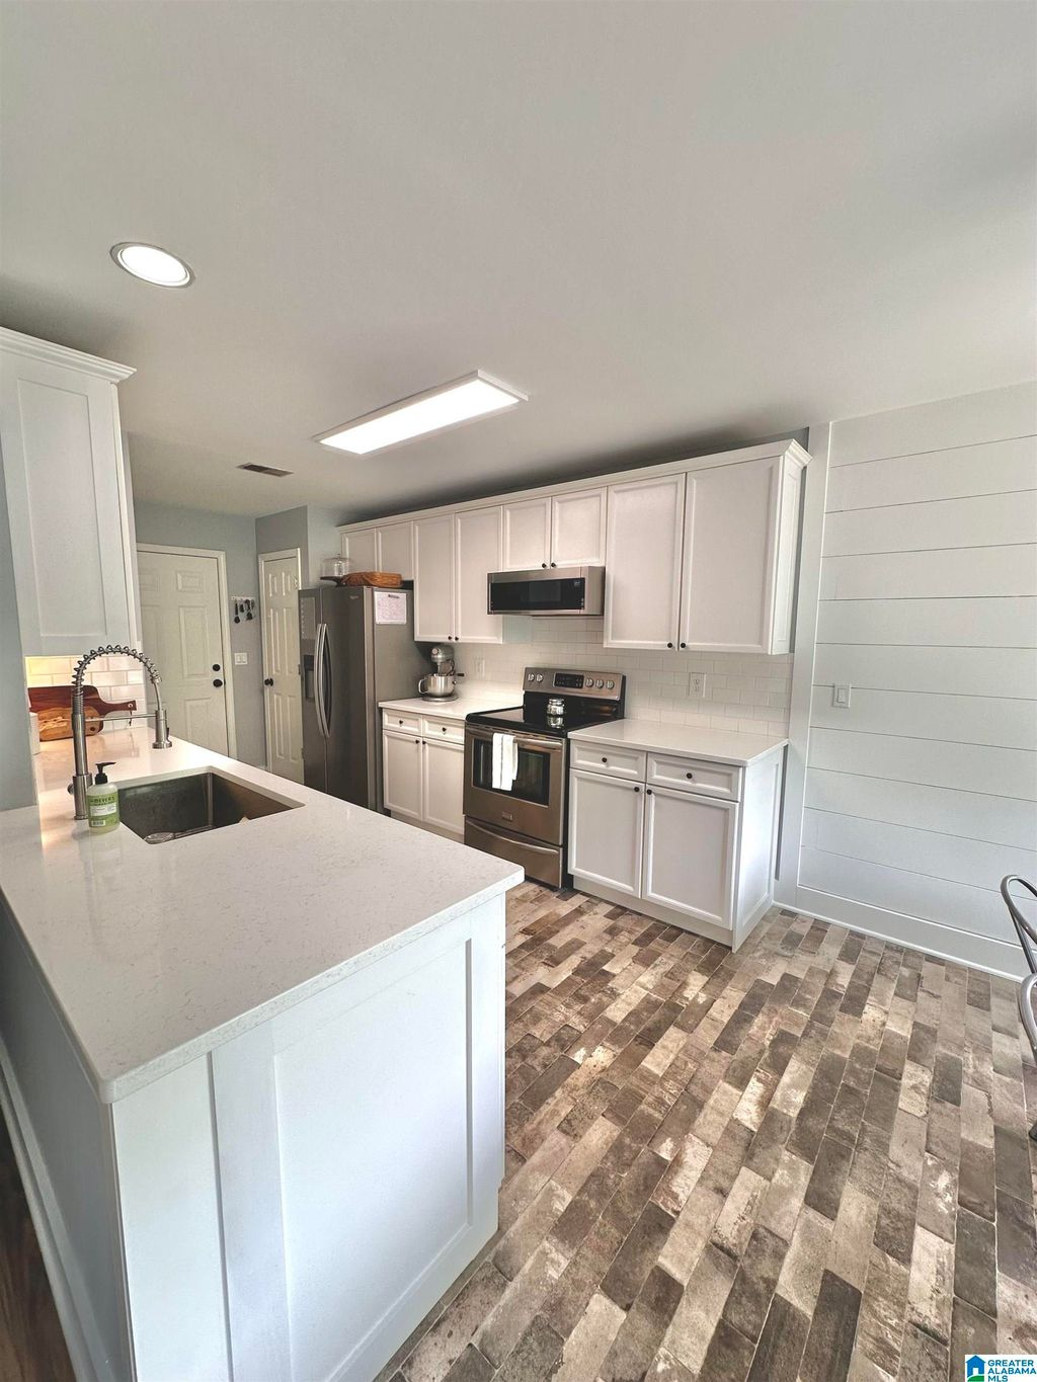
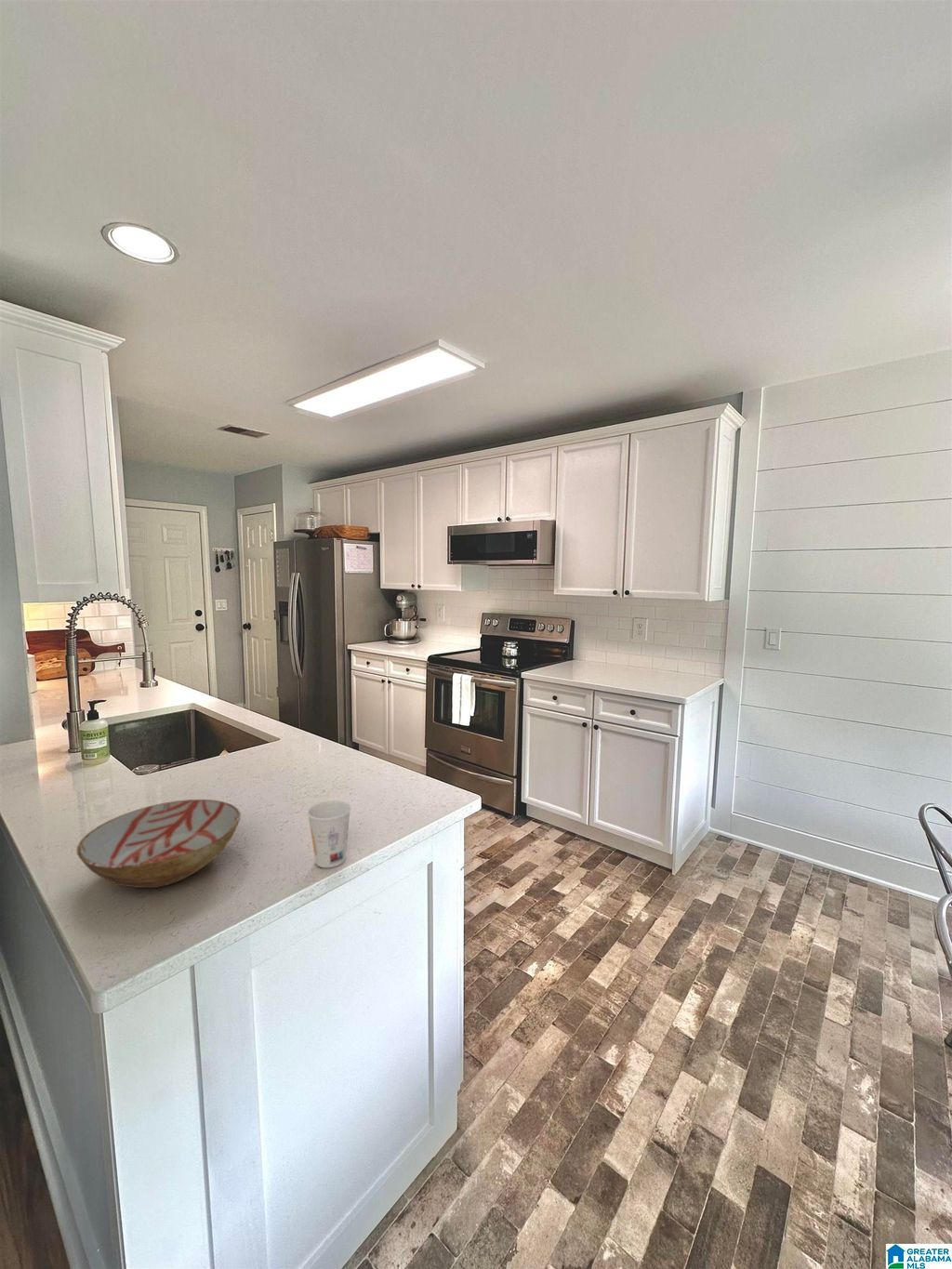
+ bowl (165, 849)
+ cup (329, 834)
